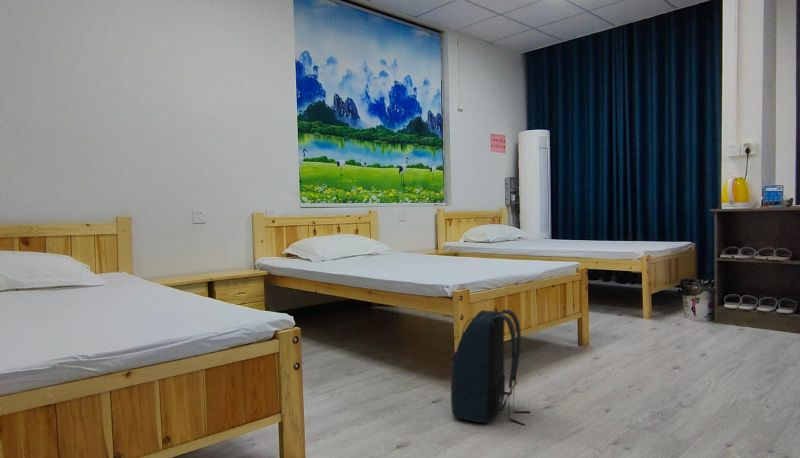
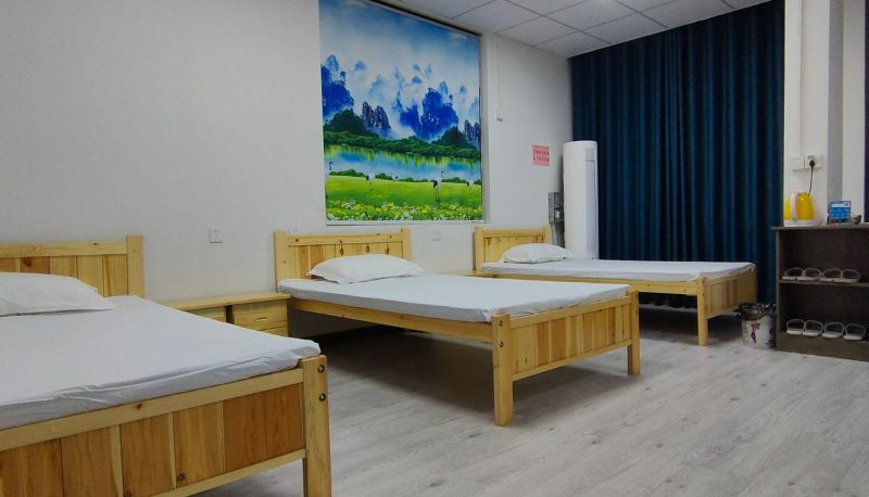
- backpack (490, 360)
